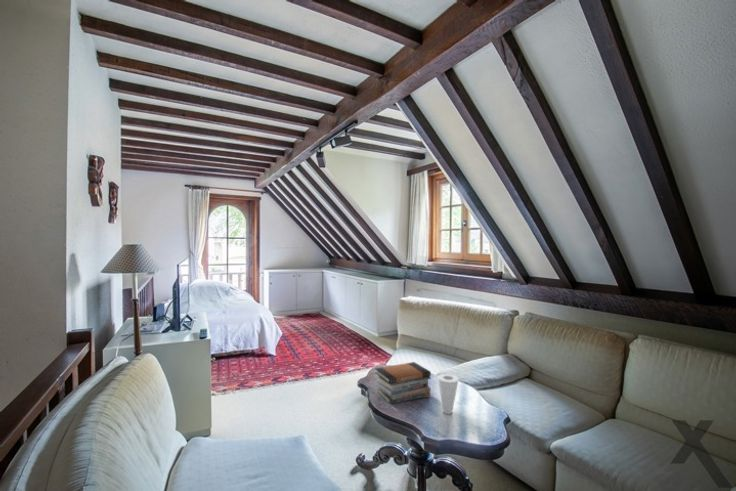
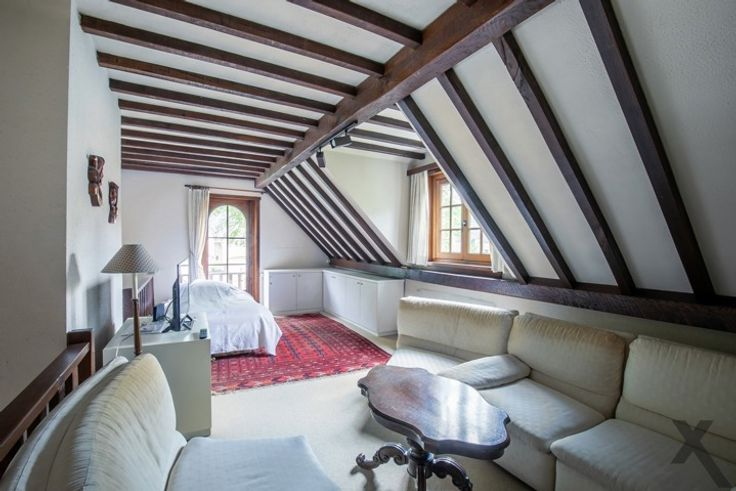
- book stack (402, 382)
- cup (447, 394)
